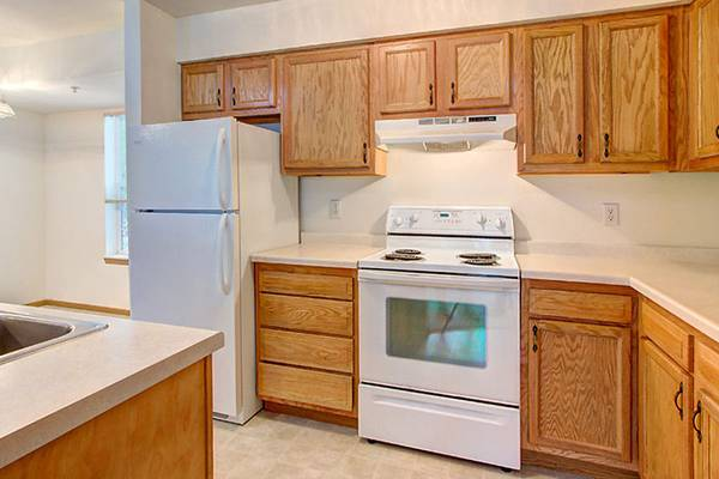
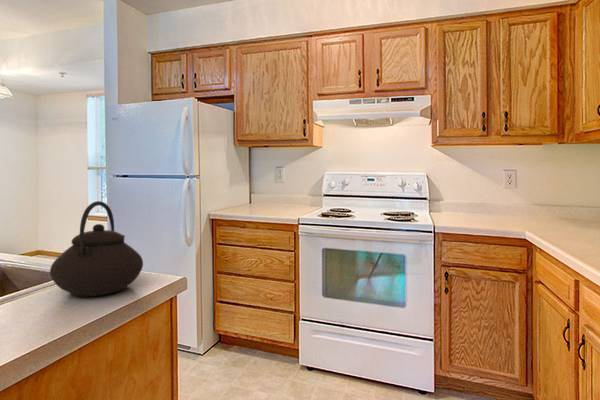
+ teapot (102, 243)
